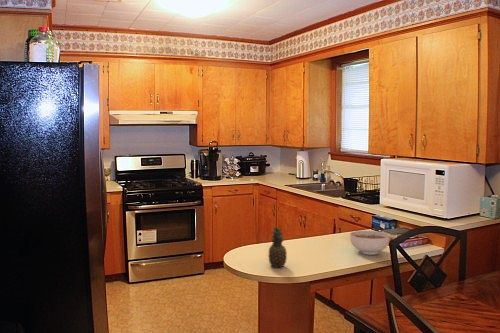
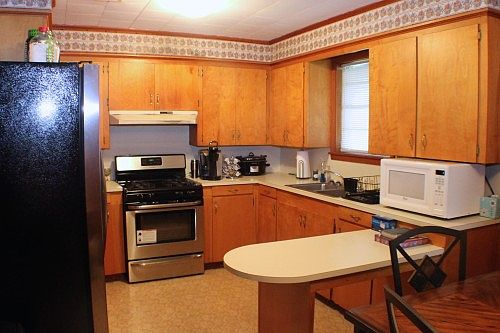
- bowl (369, 243)
- fruit (277, 245)
